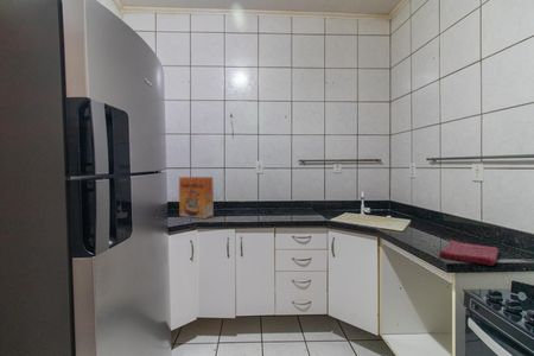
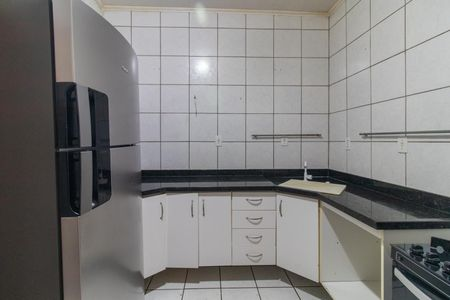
- dish towel (469, 250)
- cereal box (196, 196)
